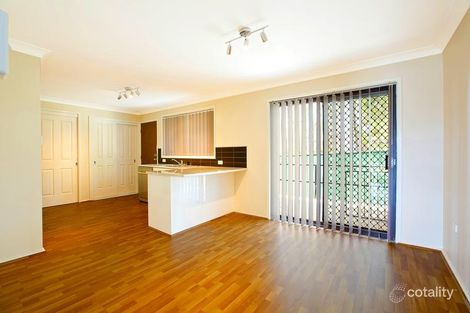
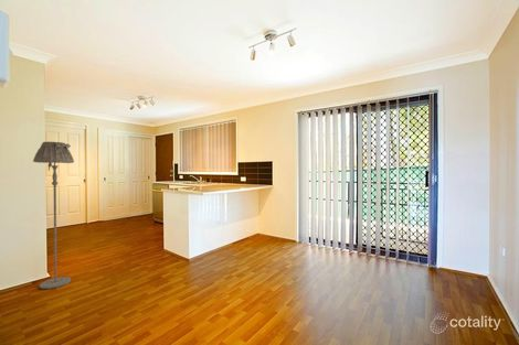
+ floor lamp (54, 213)
